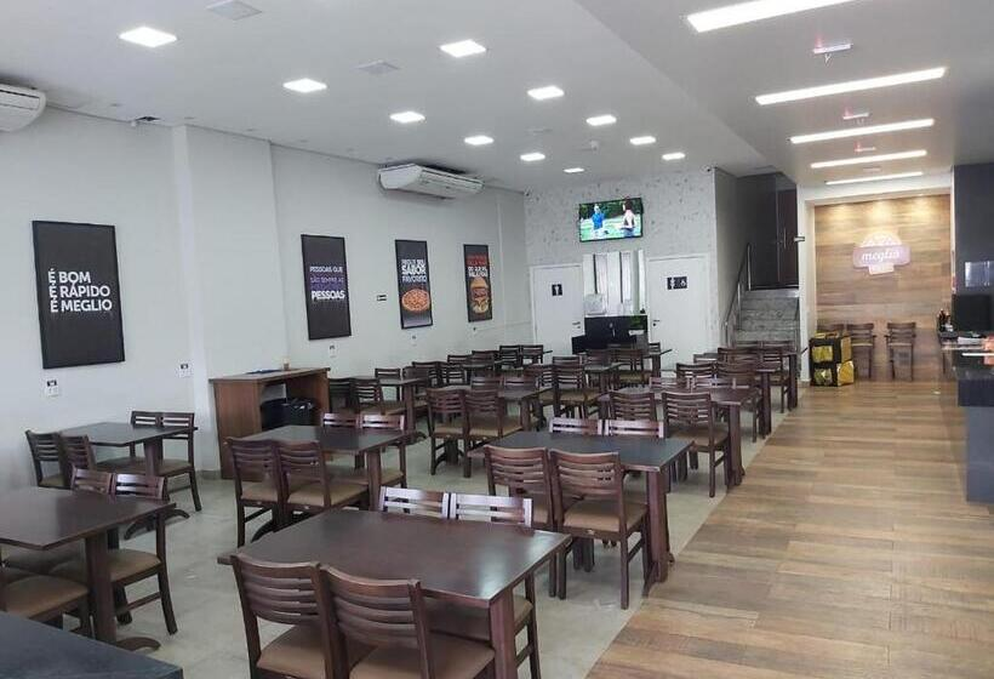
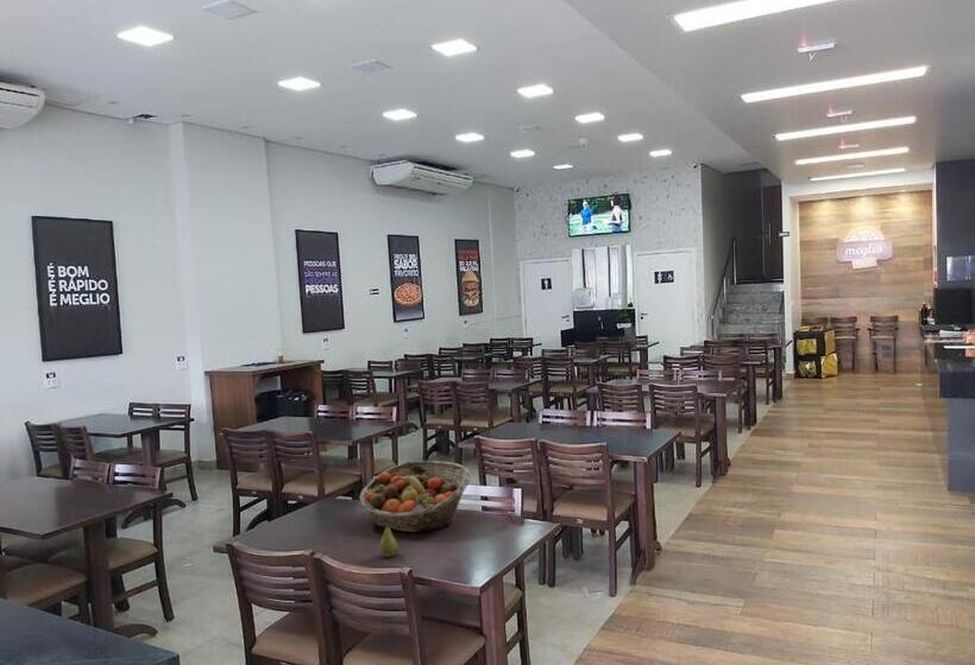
+ fruit basket (415, 495)
+ fruit (388, 539)
